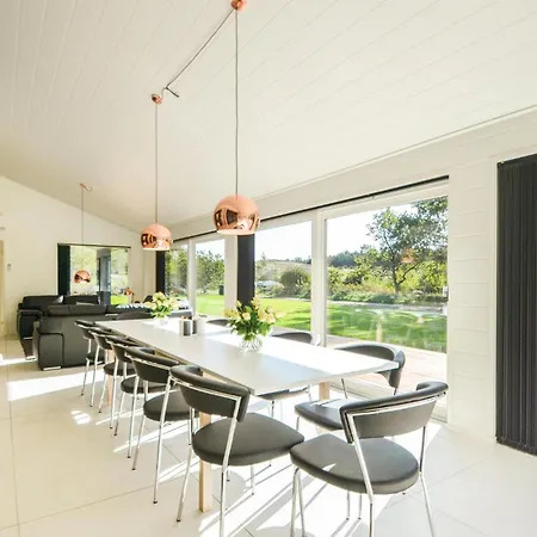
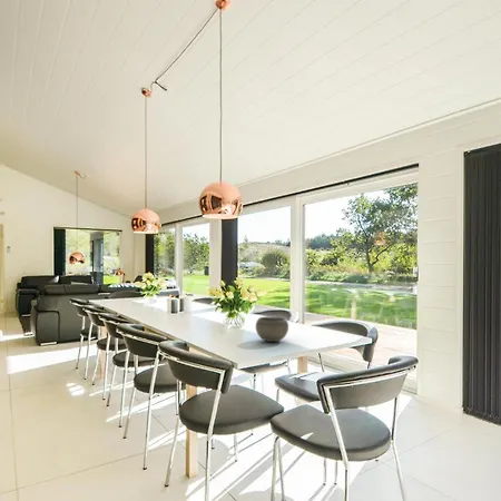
+ bowl (272, 330)
